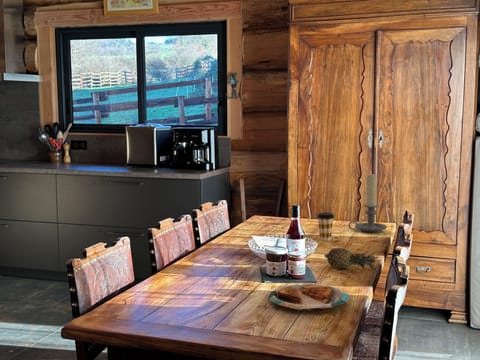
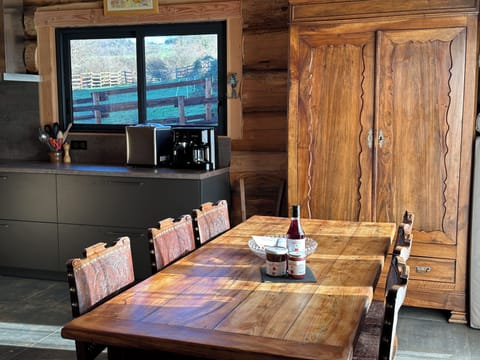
- candle holder (367, 201)
- fruit (351, 259)
- coffee cup (325, 226)
- plate (307, 296)
